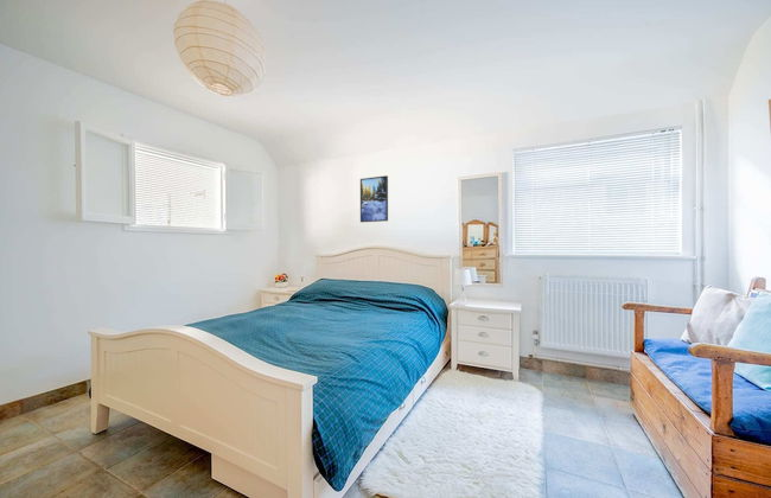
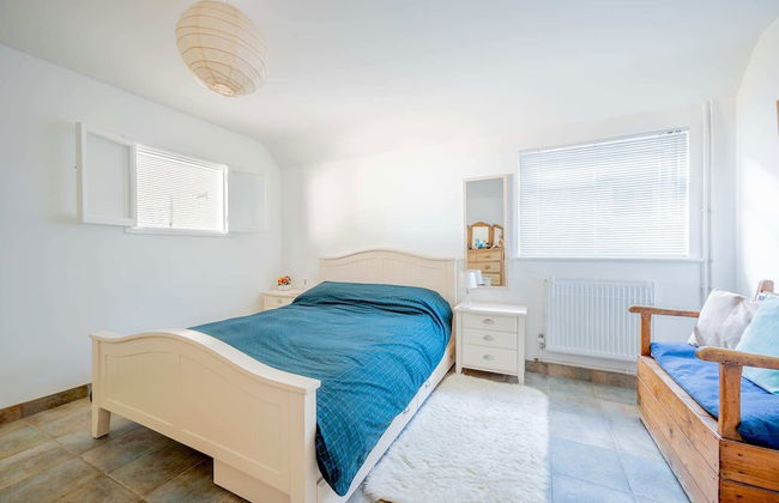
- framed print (374, 199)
